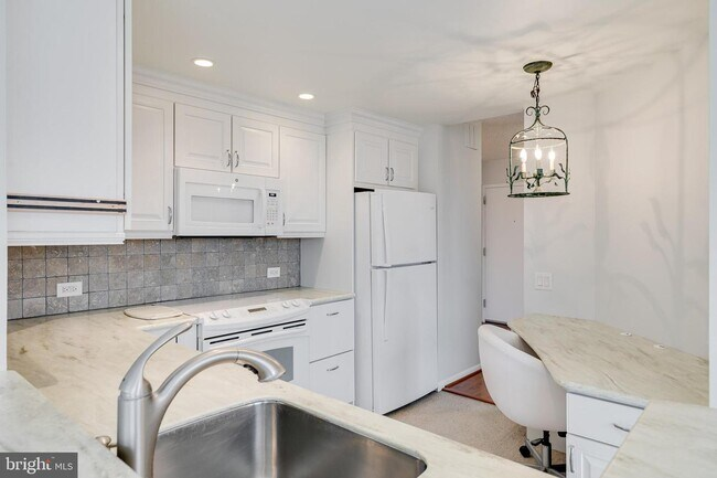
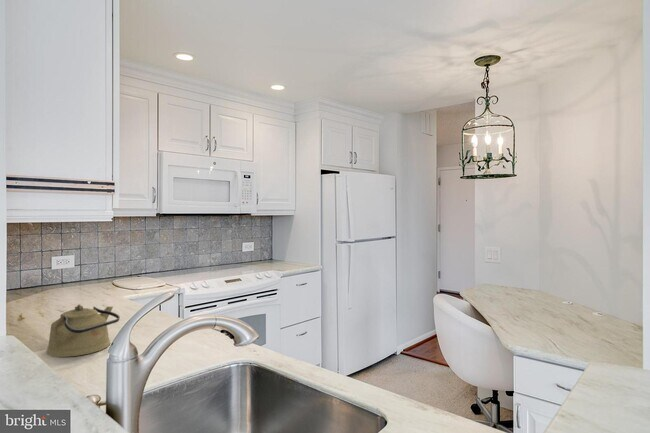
+ kettle (85, 324)
